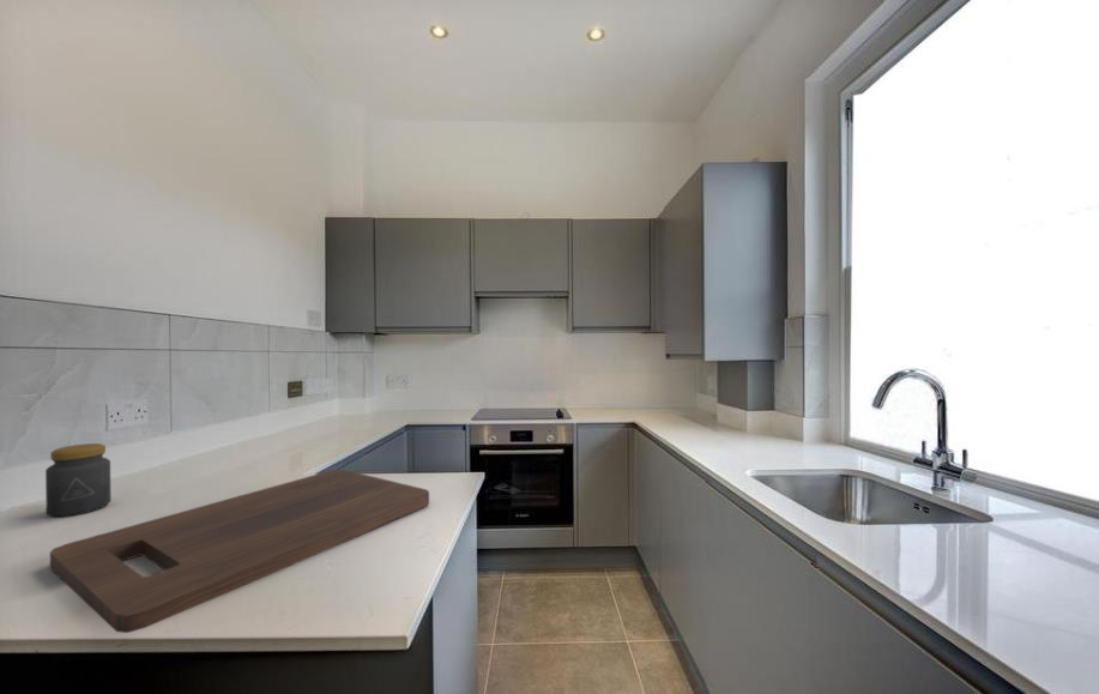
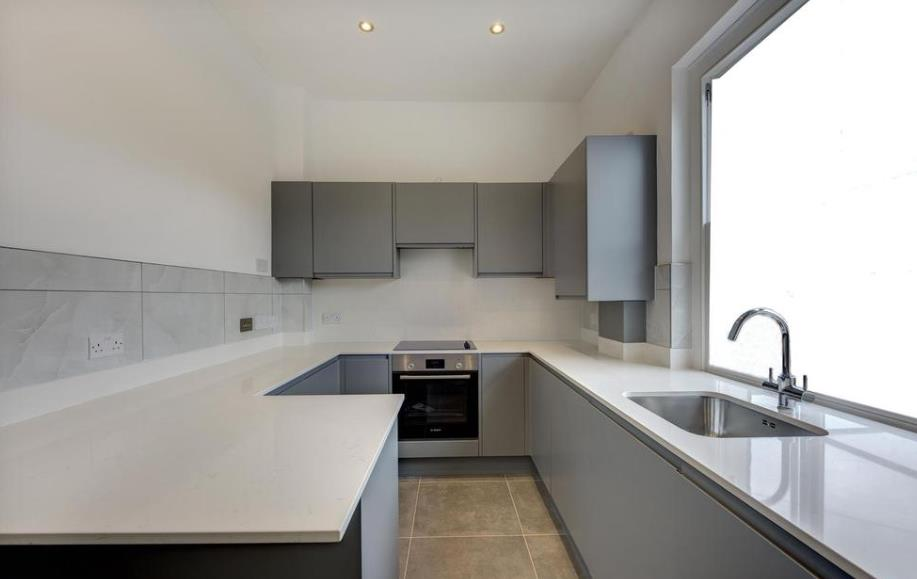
- jar (79, 477)
- cutting board (271, 521)
